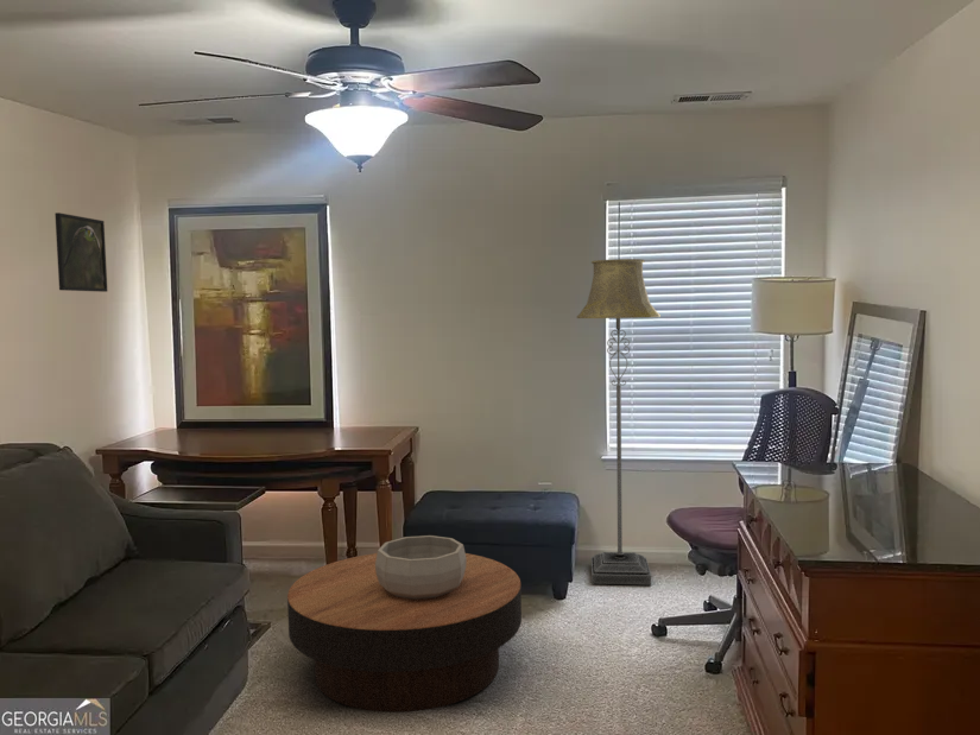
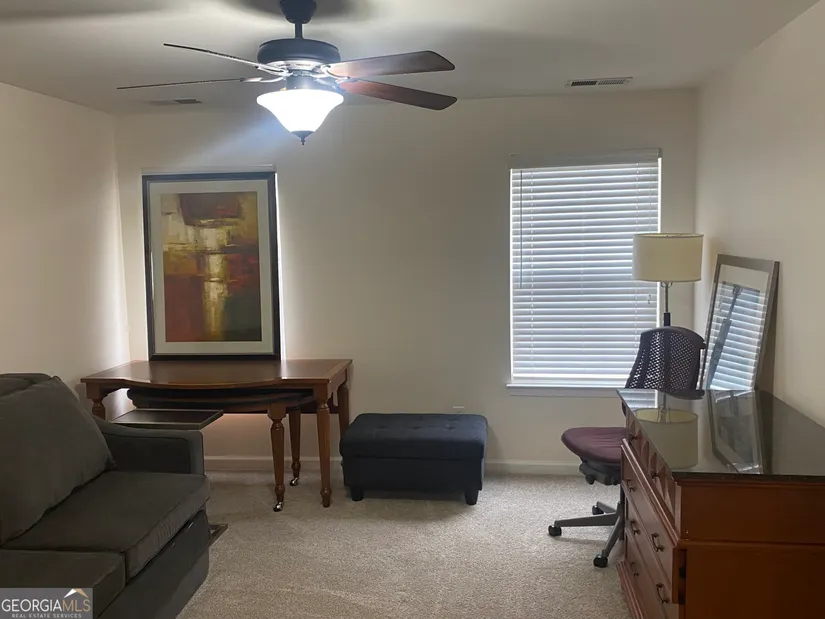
- decorative bowl (421, 566)
- coffee table (406, 626)
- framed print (82, 254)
- floor lamp (619, 419)
